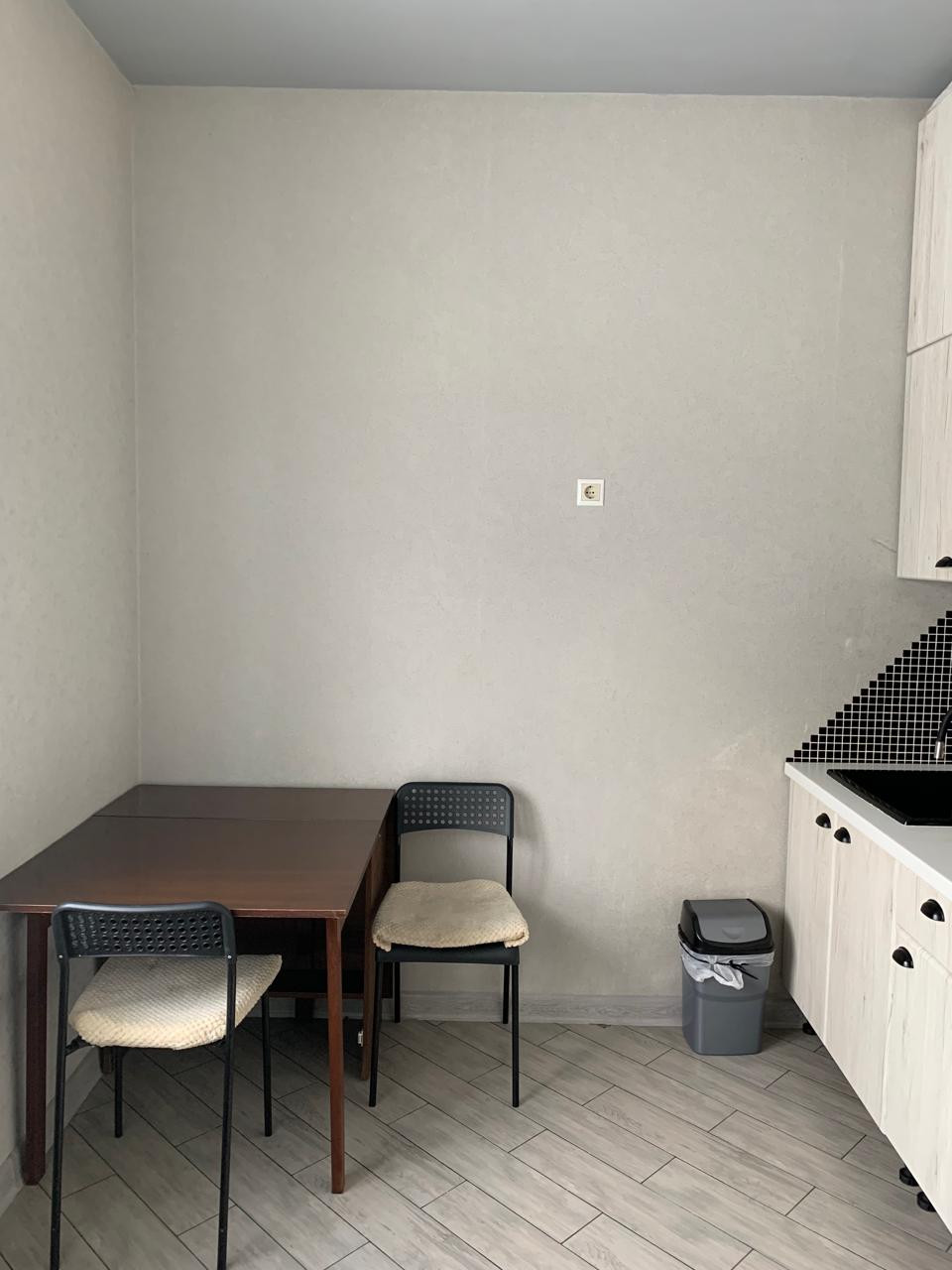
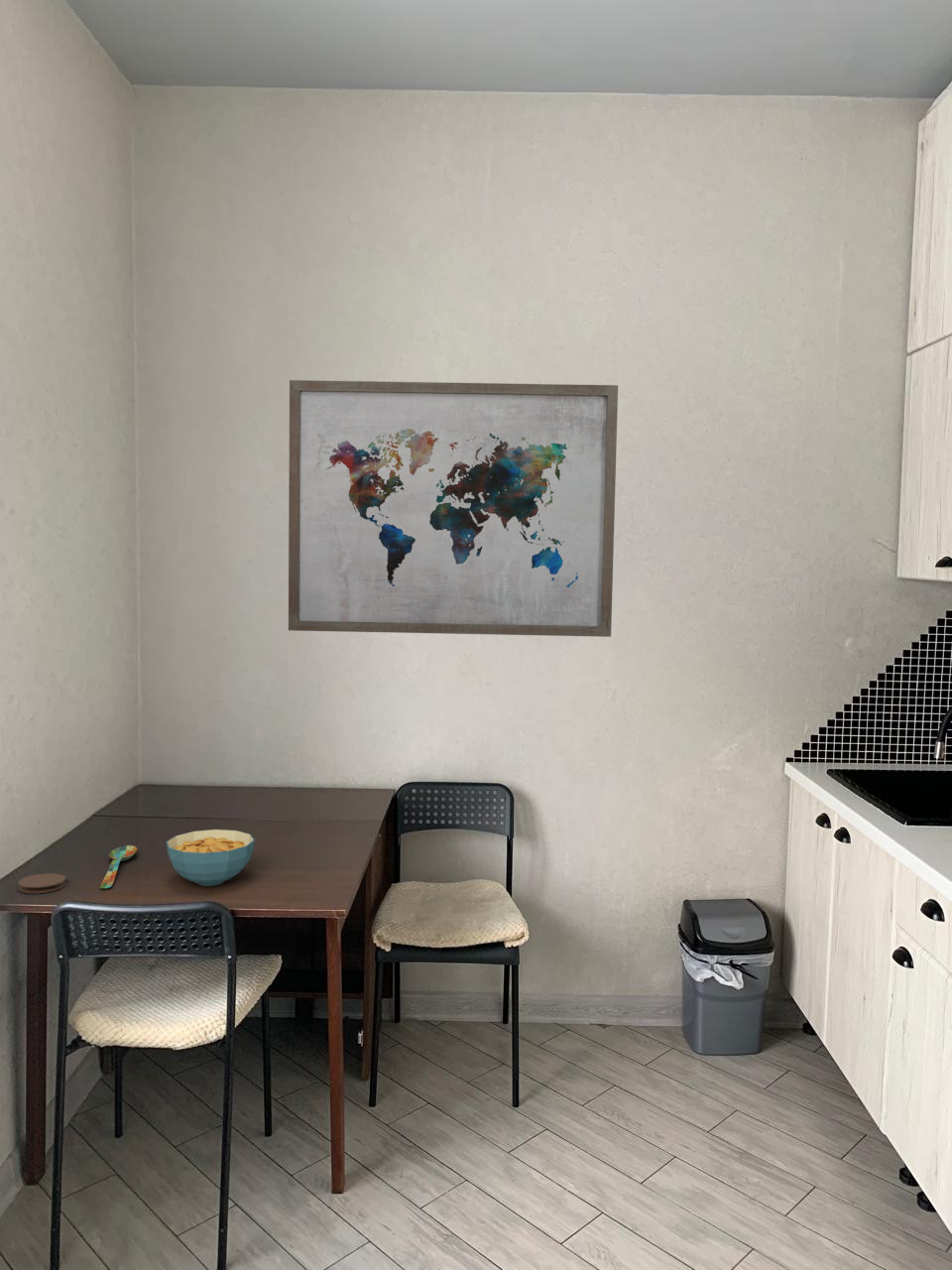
+ cereal bowl (210, 861)
+ coaster (42, 883)
+ wall art (451, 509)
+ spoon (116, 864)
